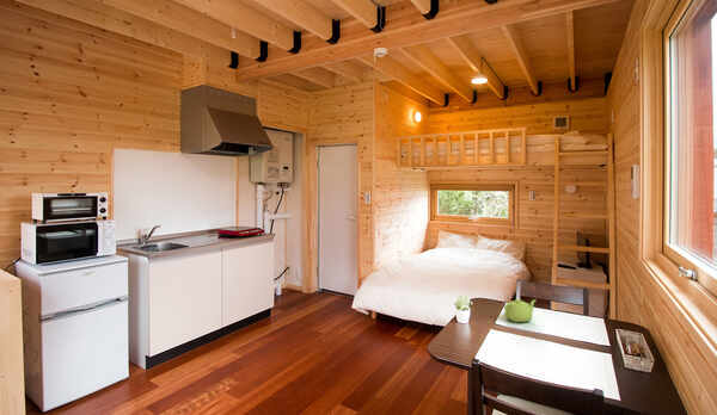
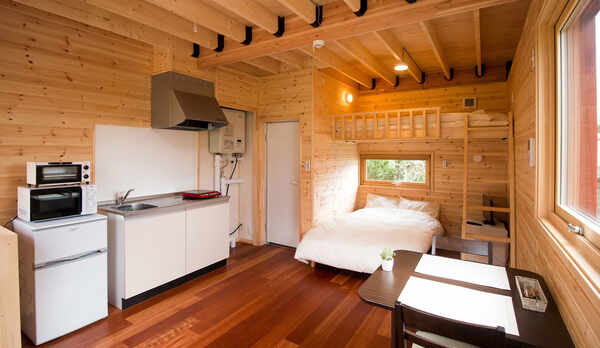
- teapot (520, 309)
